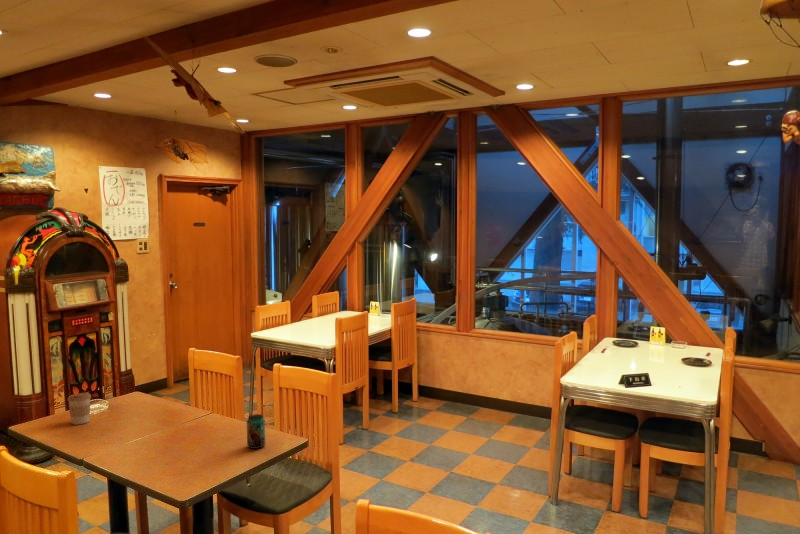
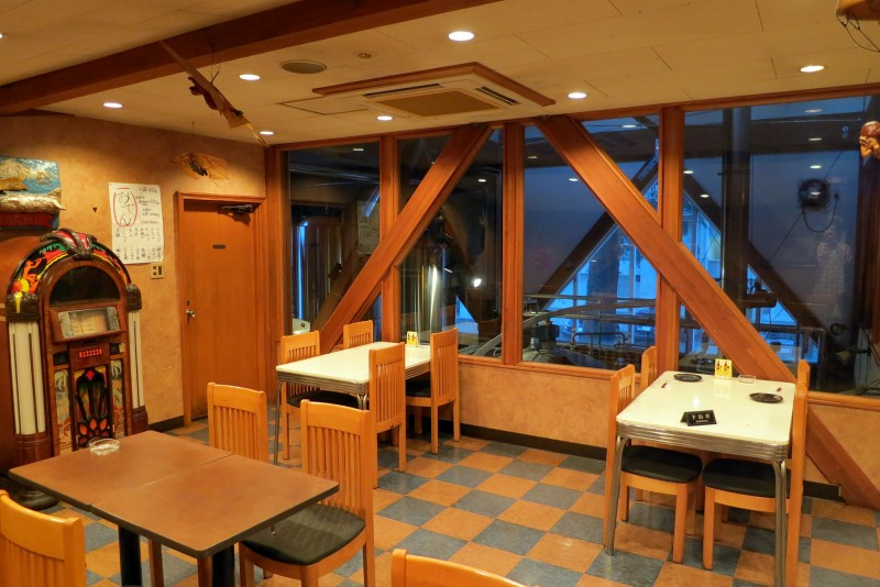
- coffee cup (79, 407)
- beverage can (256, 431)
